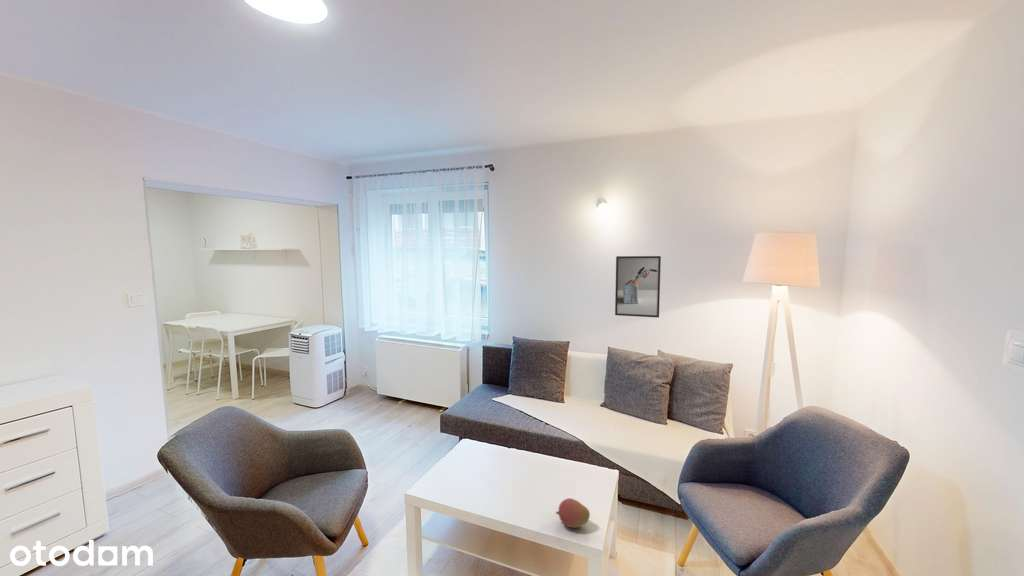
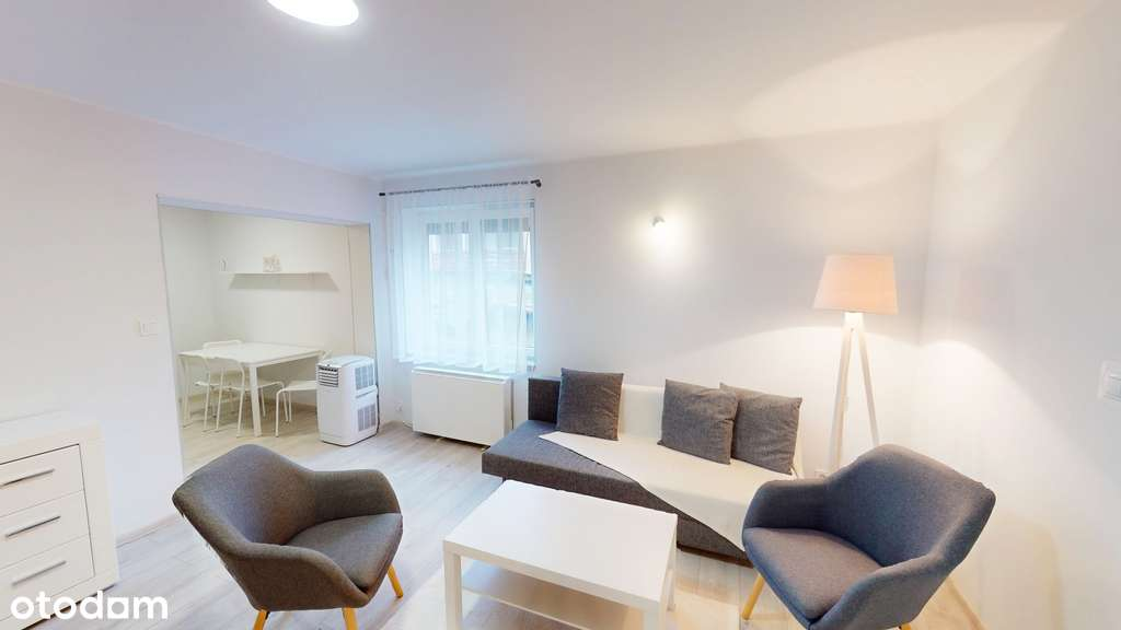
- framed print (637, 286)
- fruit (572, 512)
